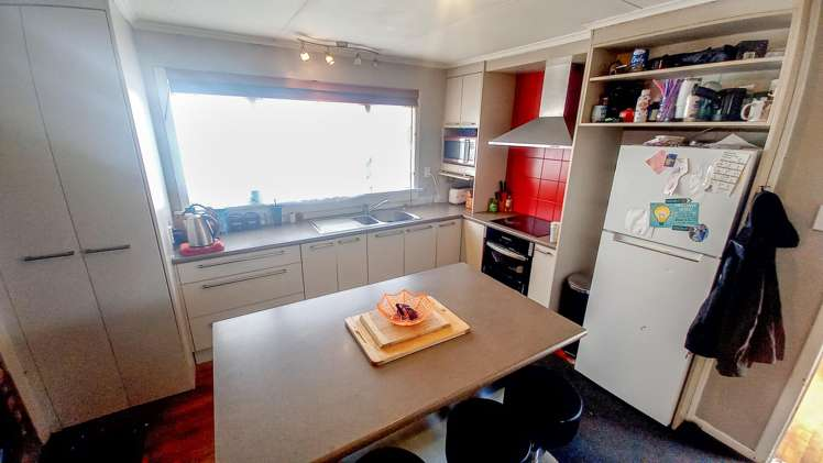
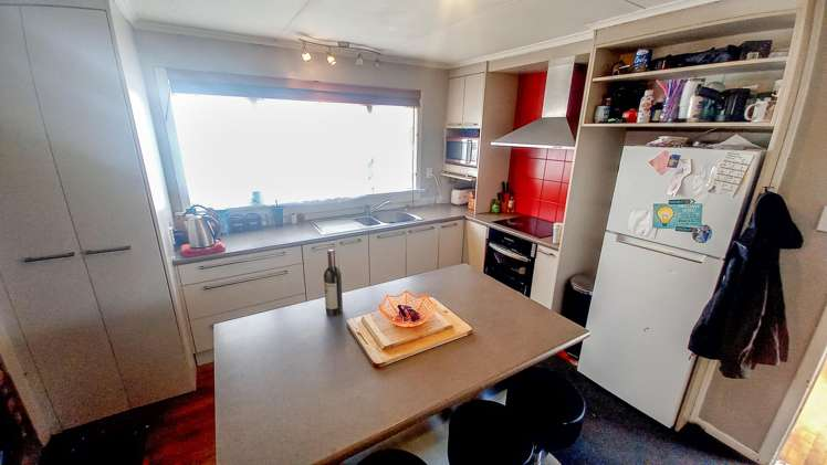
+ wine bottle (333, 282)
